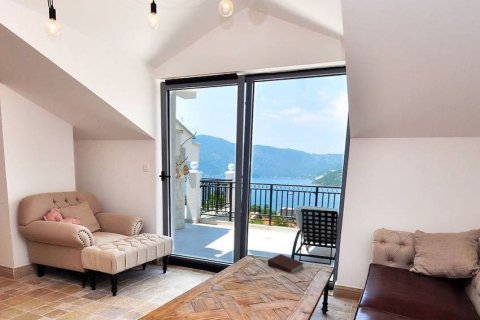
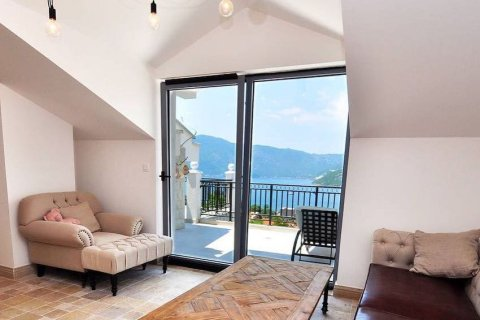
- book (285, 263)
